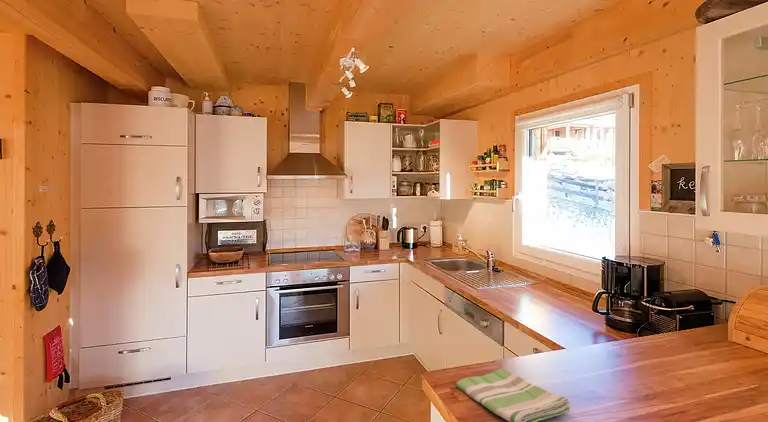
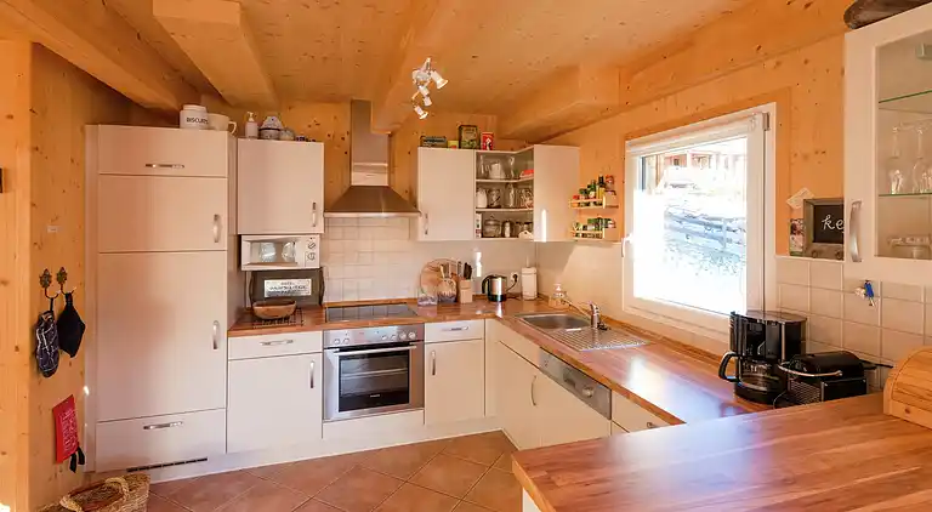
- dish towel (509, 392)
